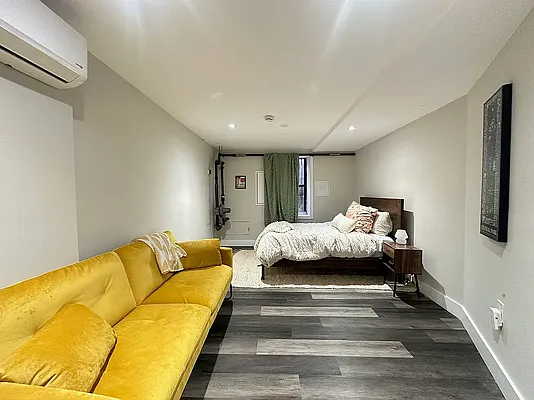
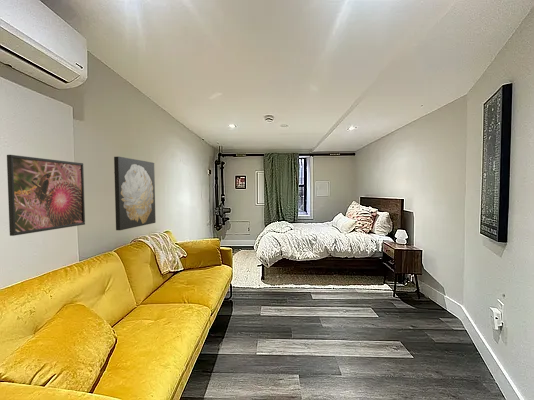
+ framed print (51, 194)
+ wall art (136, 193)
